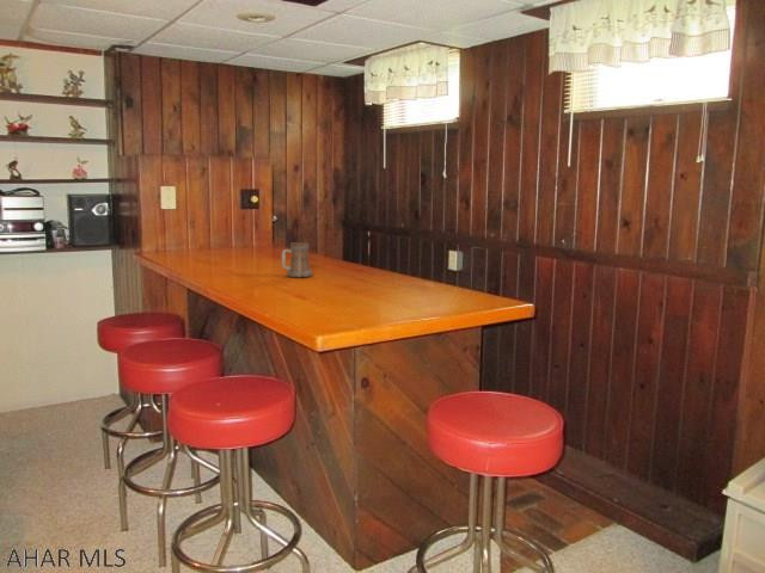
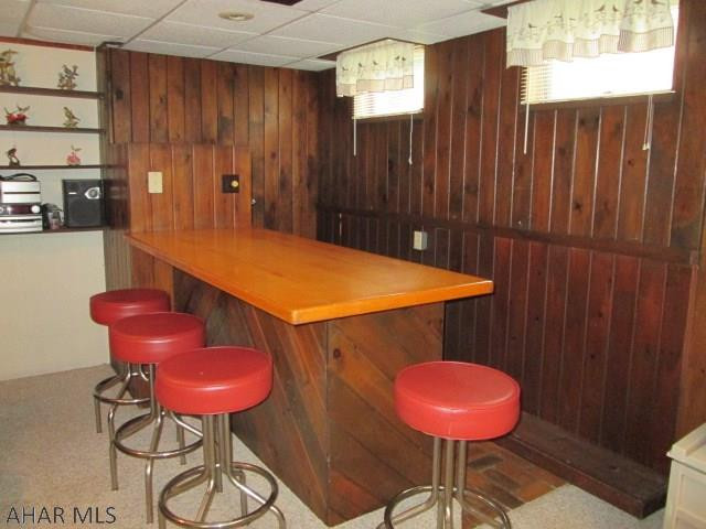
- beer mug (296, 259)
